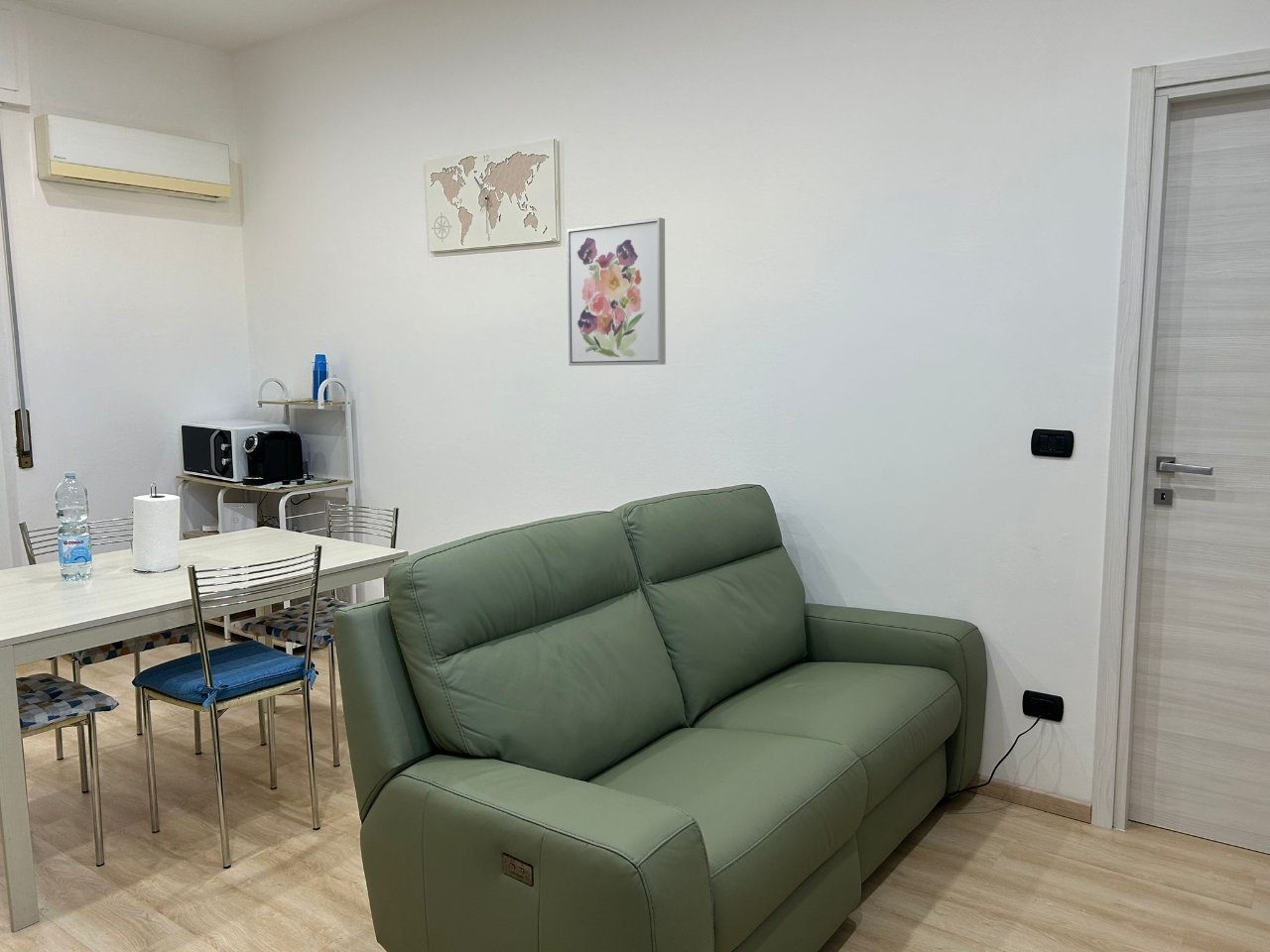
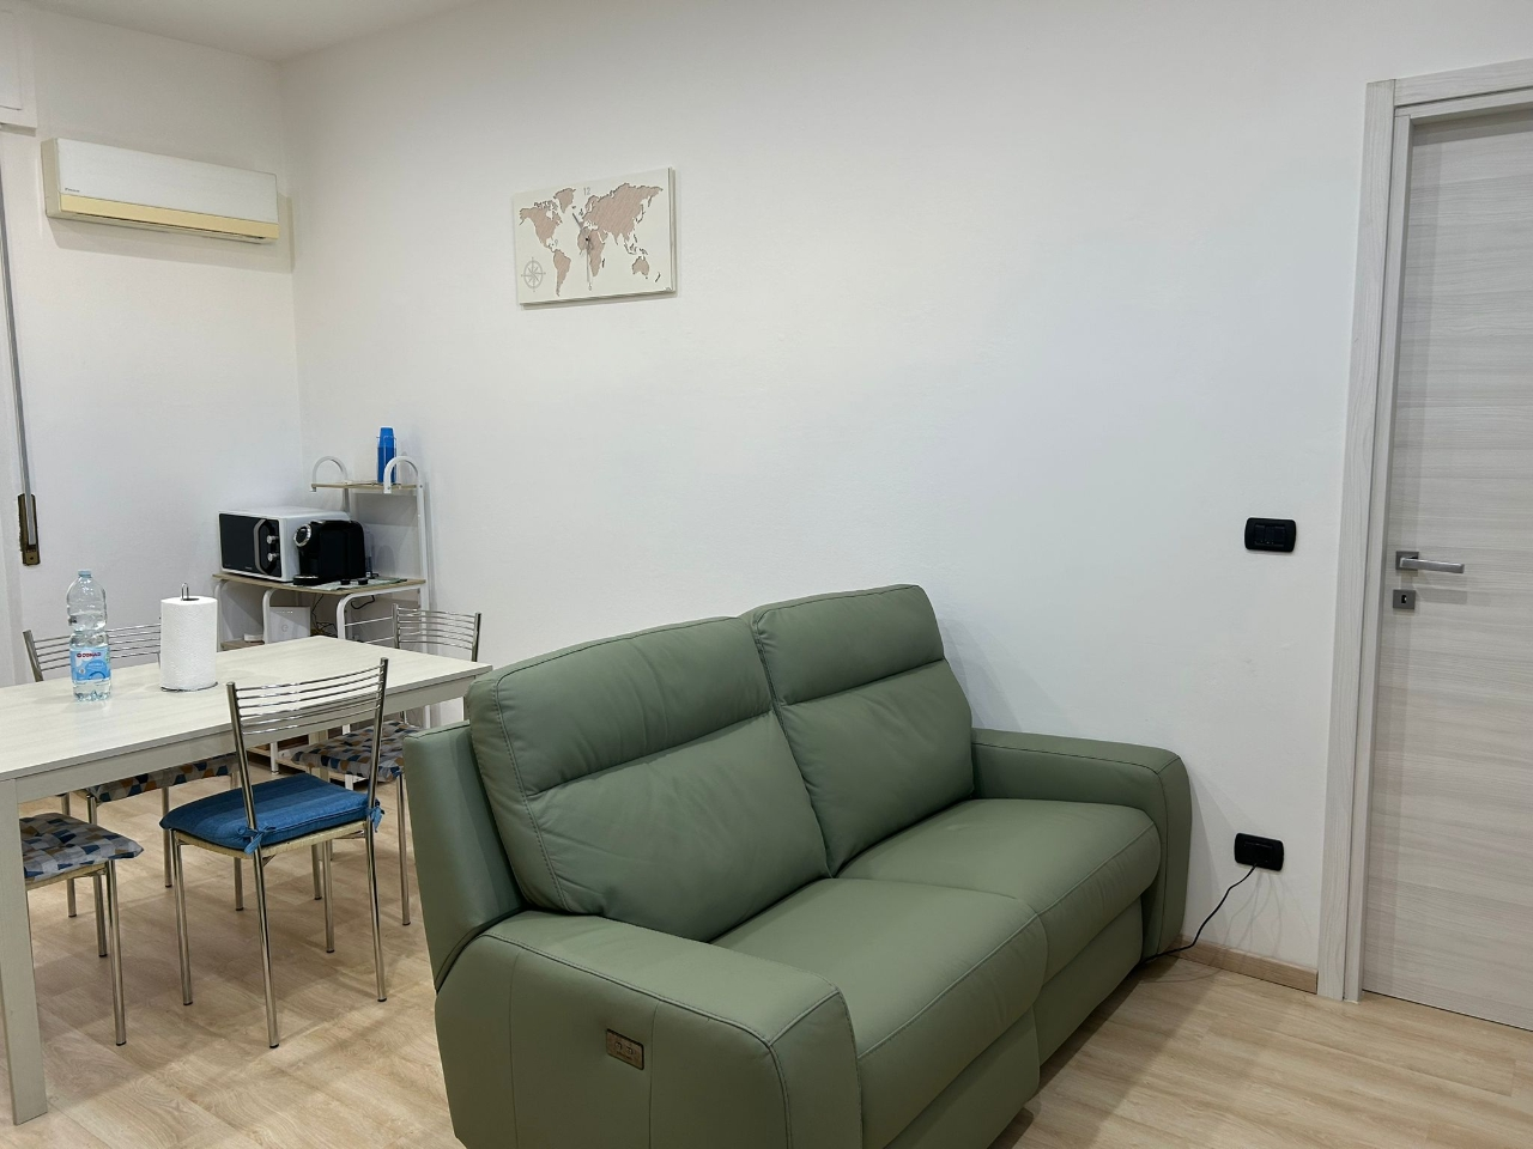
- wall art (614, 295)
